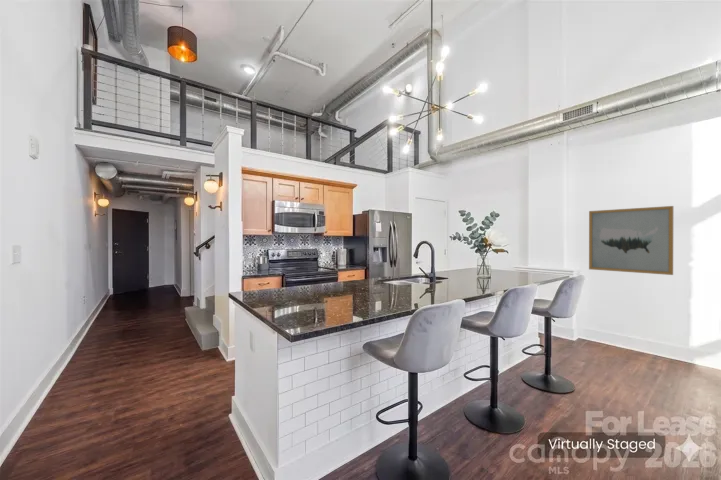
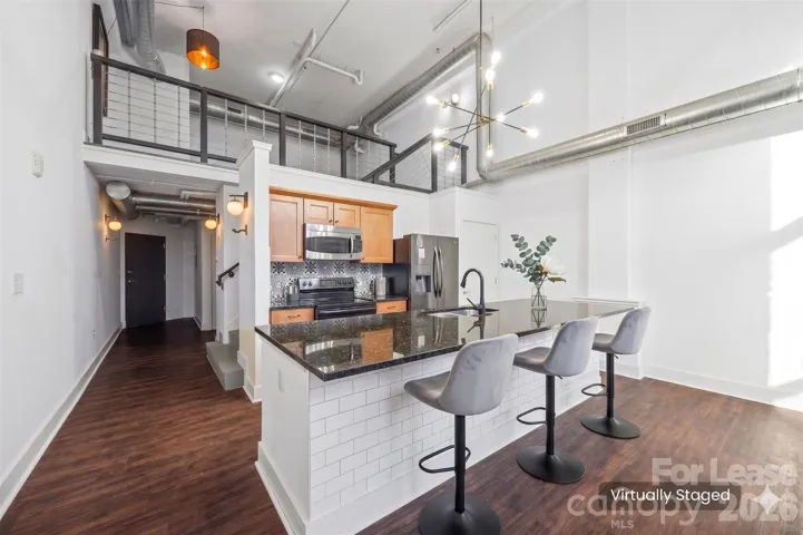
- wall art (627, 240)
